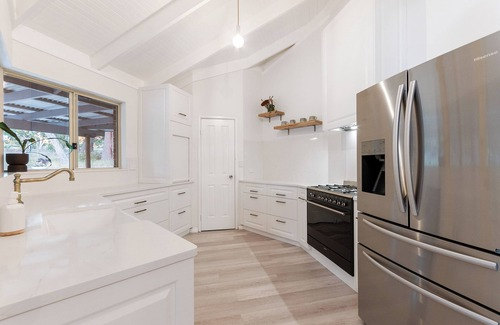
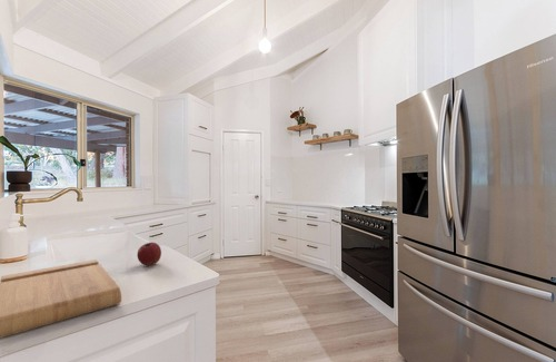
+ cutting board (57, 288)
+ apple (149, 253)
